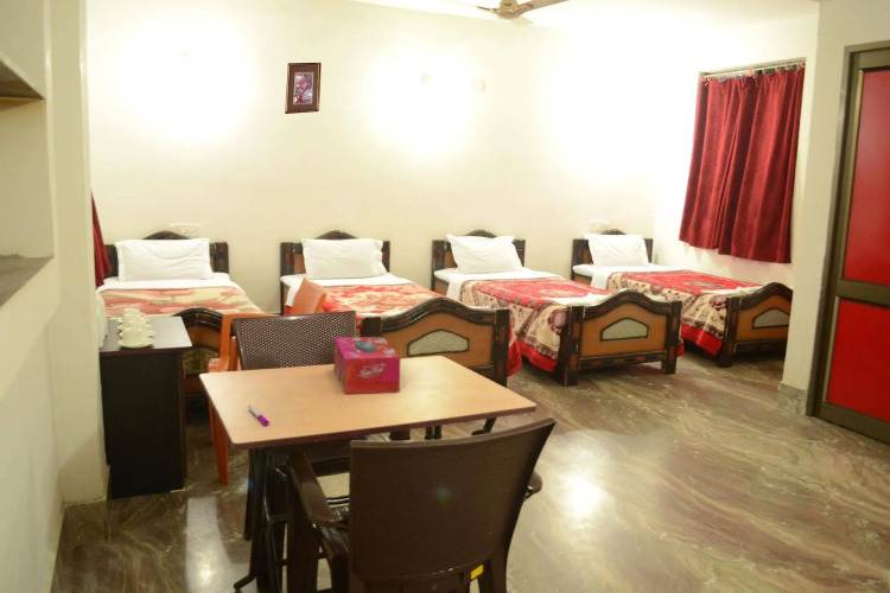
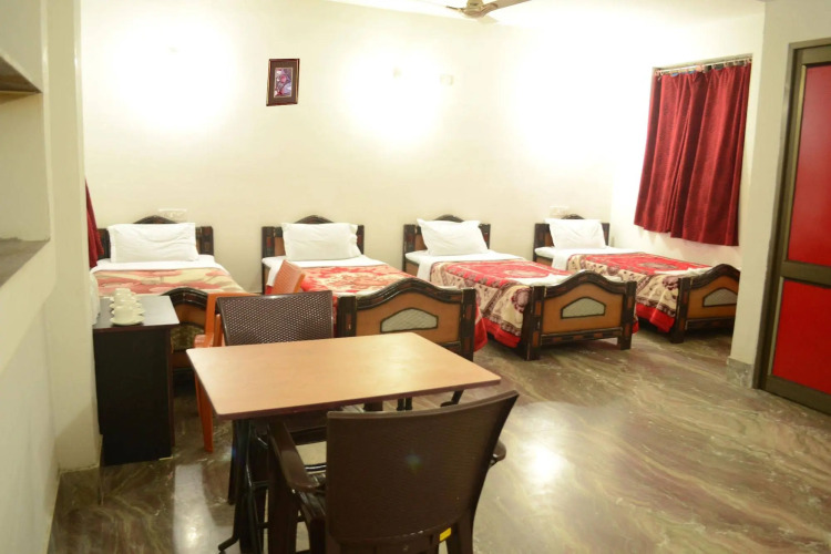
- pen (258, 414)
- tissue box (364, 363)
